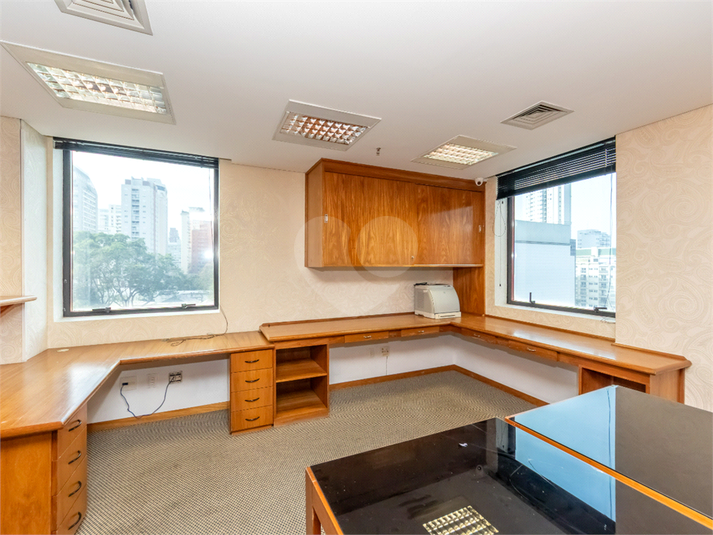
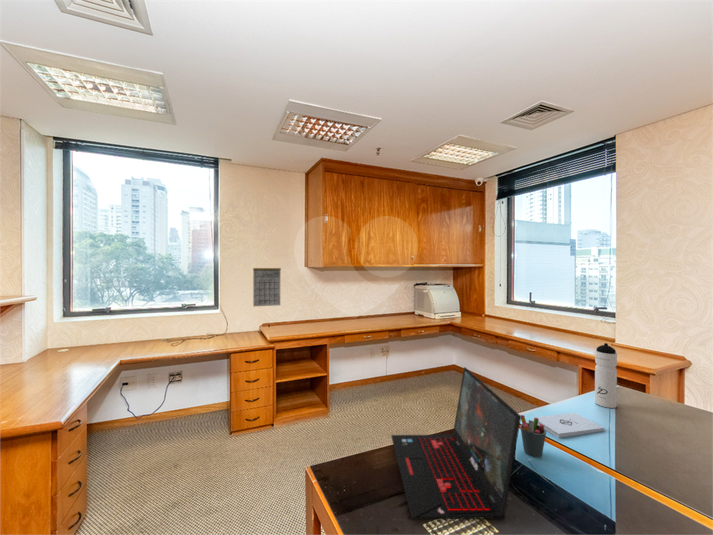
+ calendar (267, 282)
+ pen holder (532, 433)
+ notepad (567, 424)
+ water bottle (605, 373)
+ laptop (443, 435)
